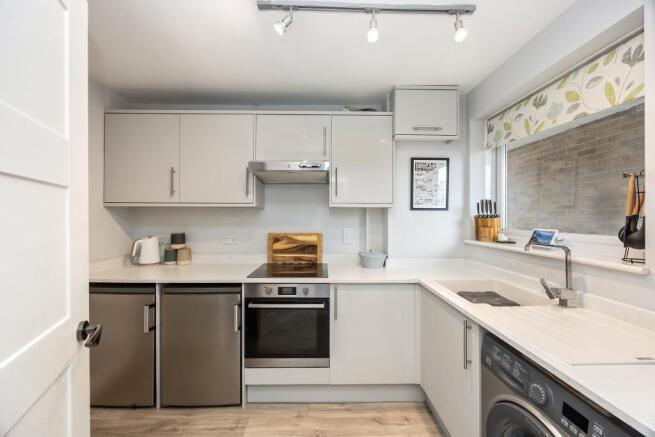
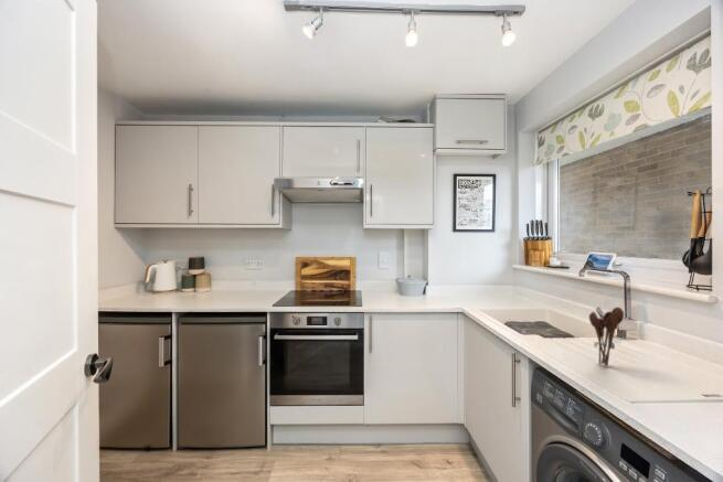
+ utensil holder (606, 335)
